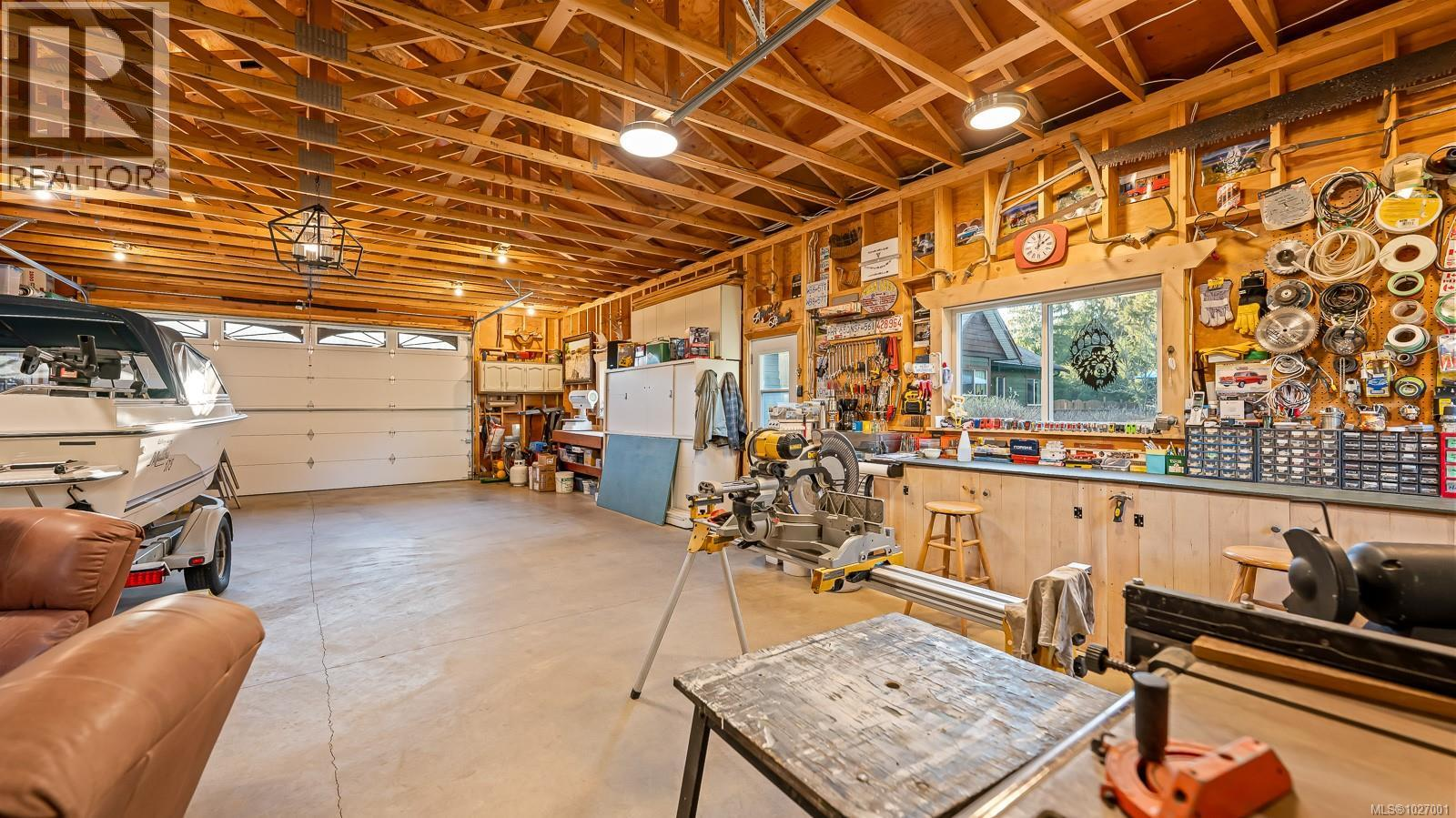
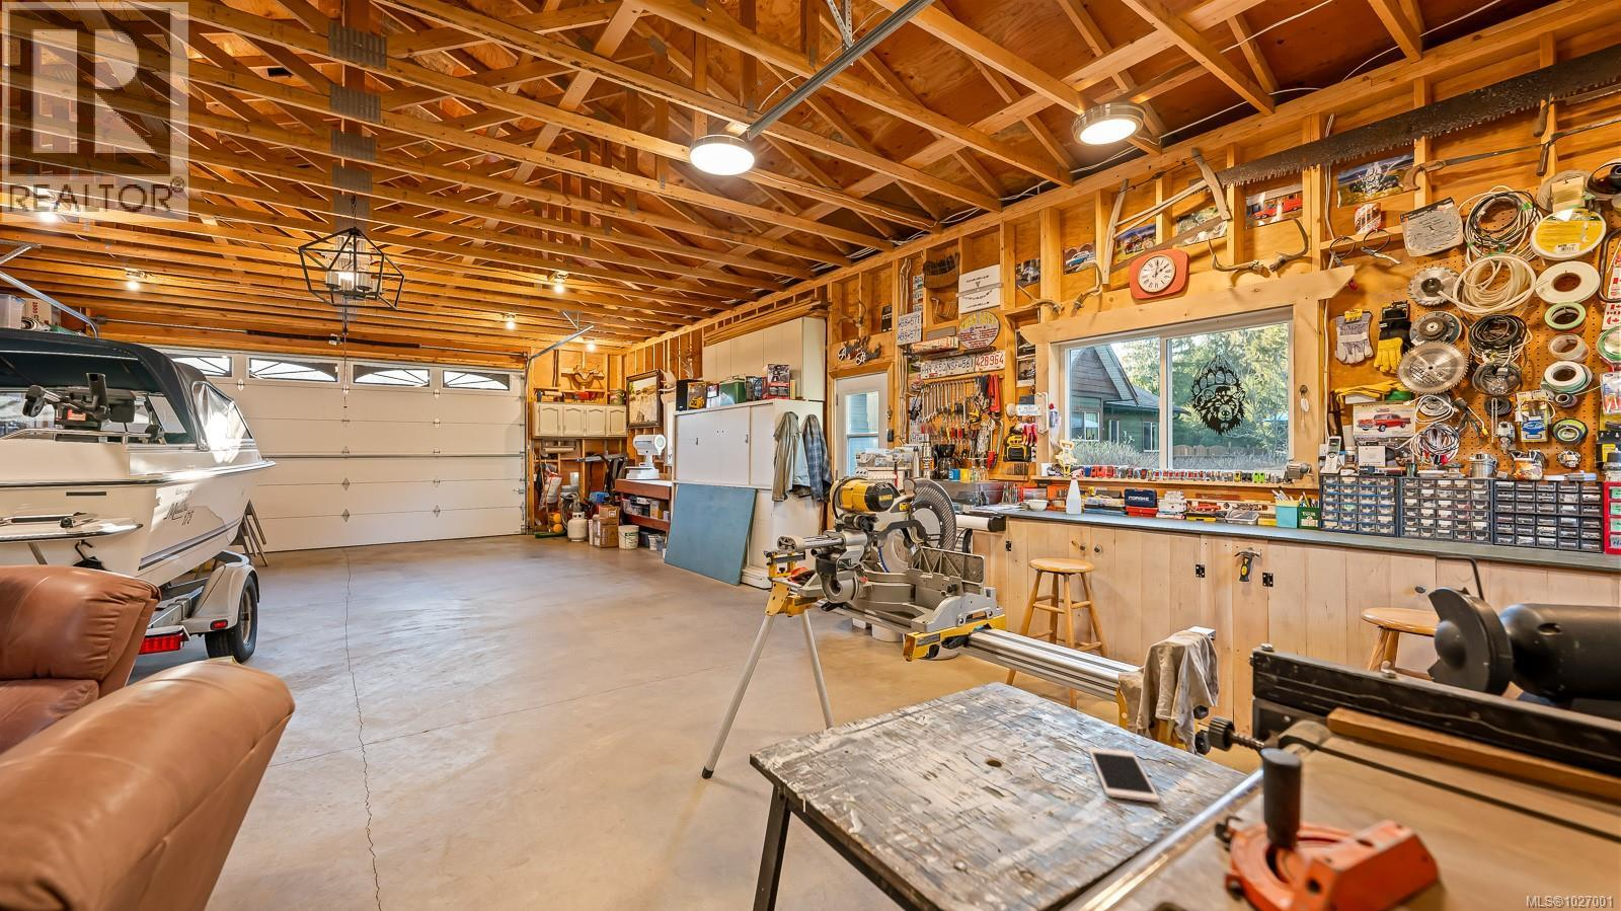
+ cell phone (1120, 772)
